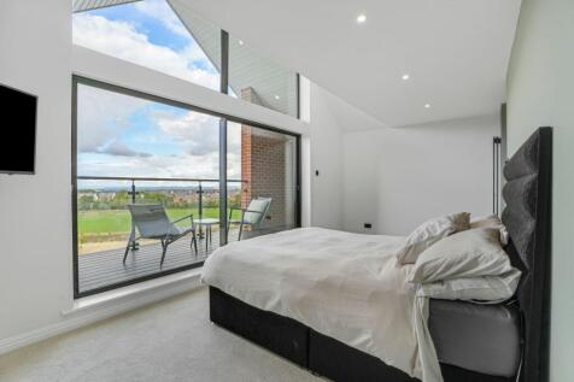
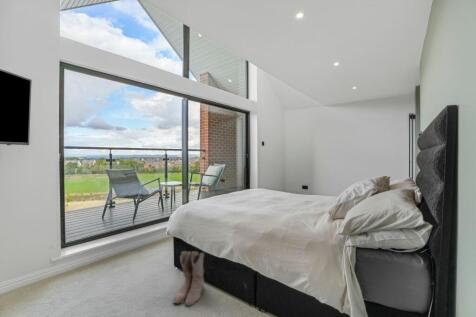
+ boots (189, 274)
